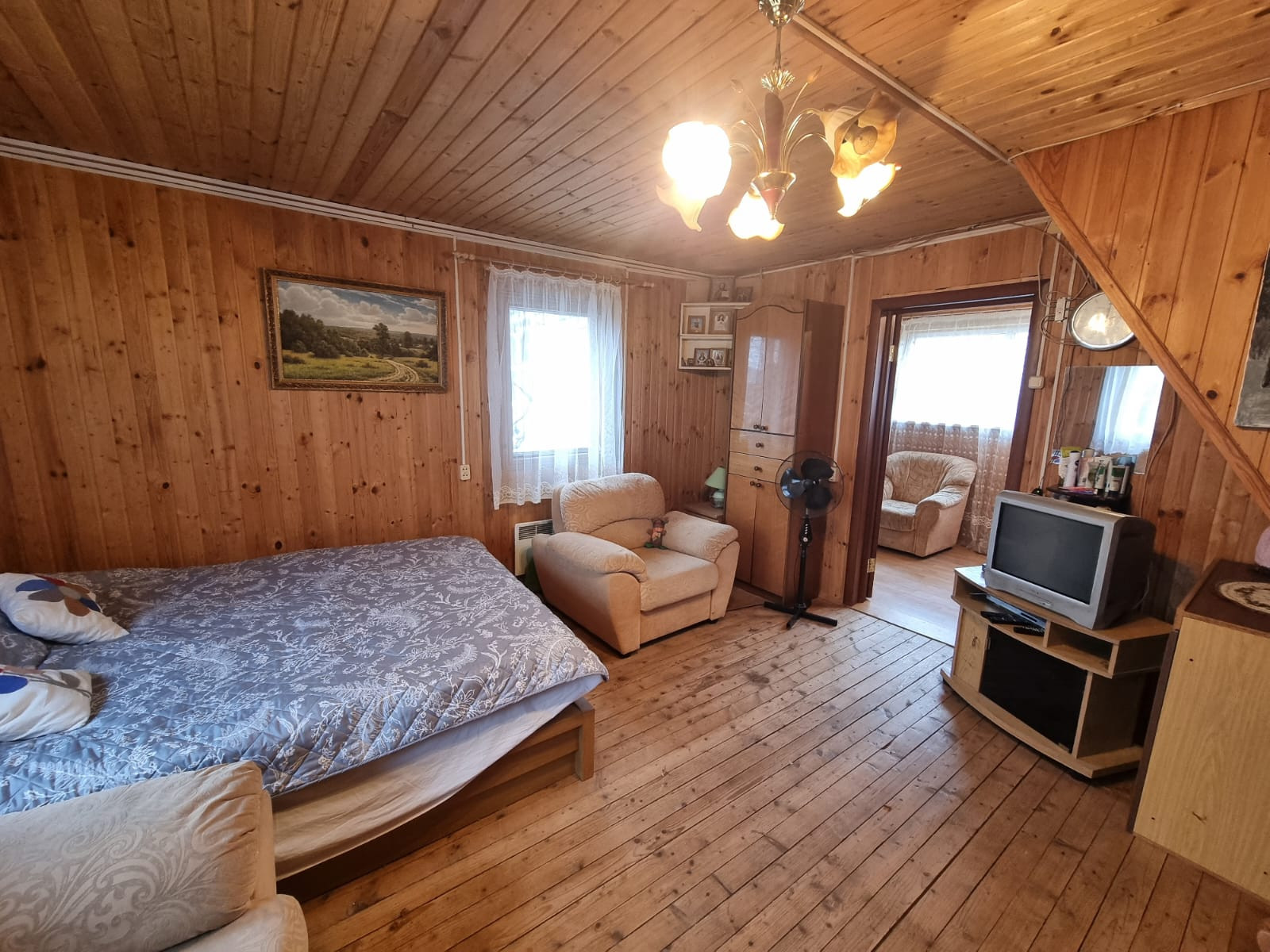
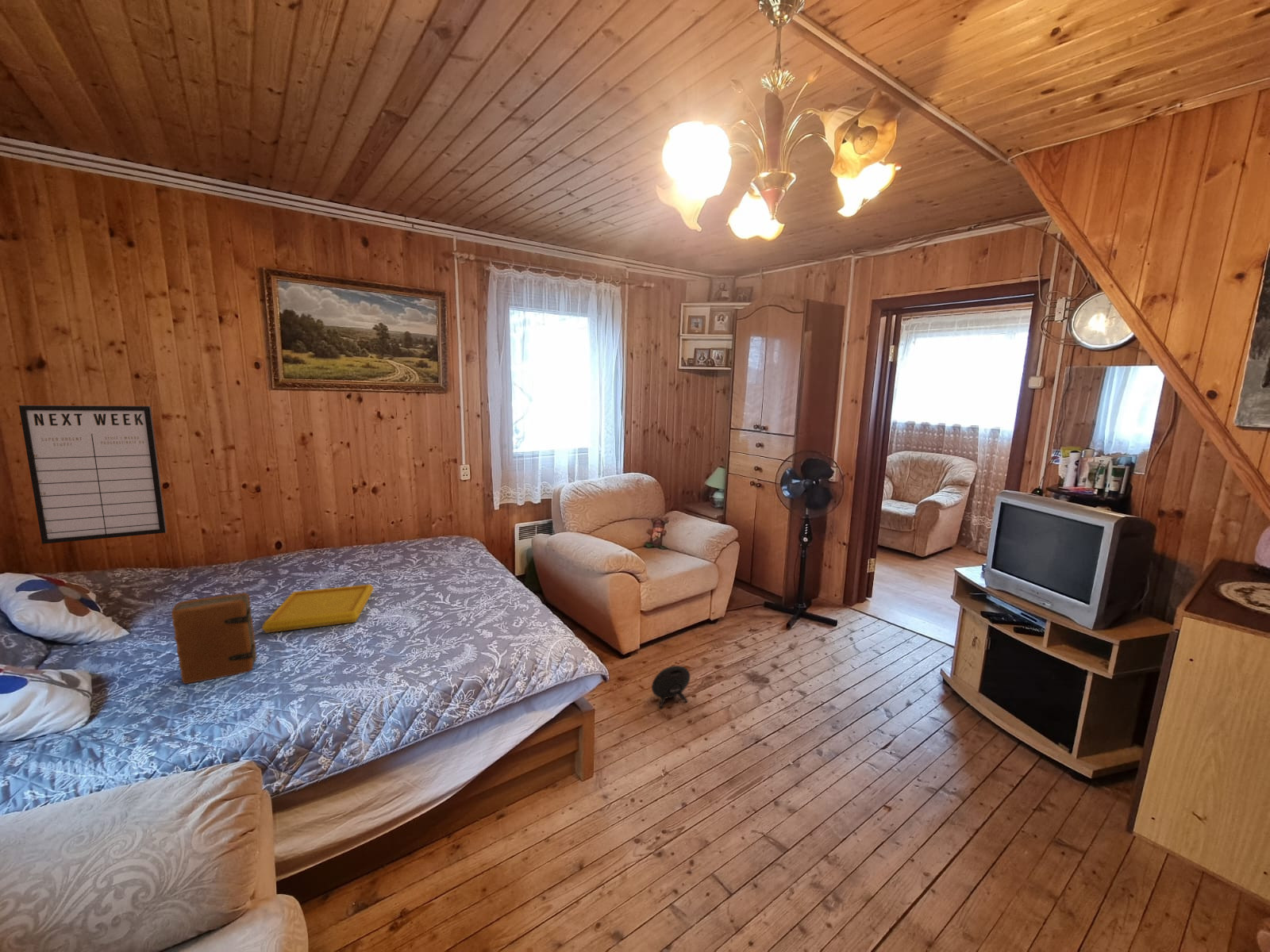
+ serving tray (323, 606)
+ speaker (671, 681)
+ book (216, 637)
+ writing board (98, 473)
